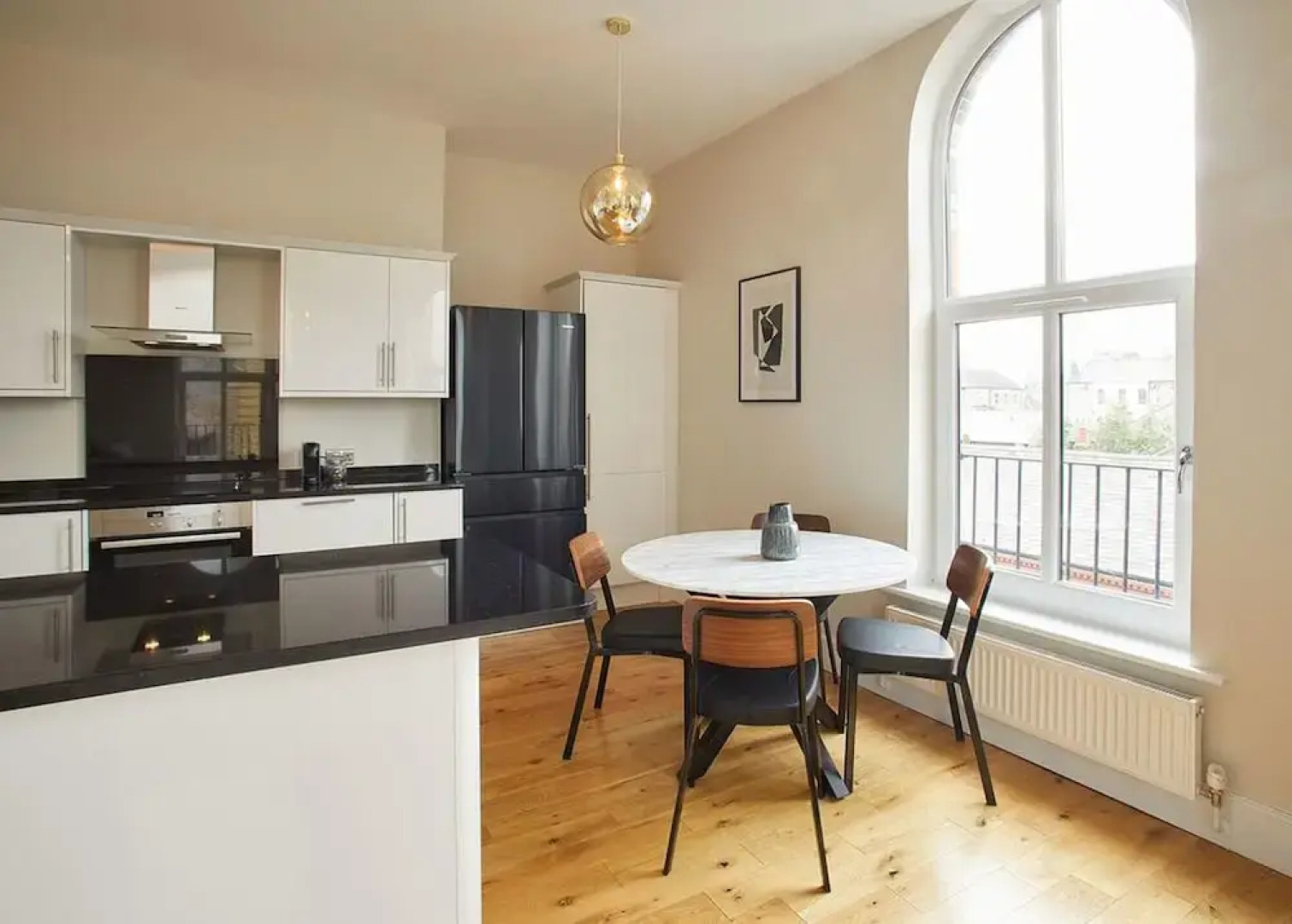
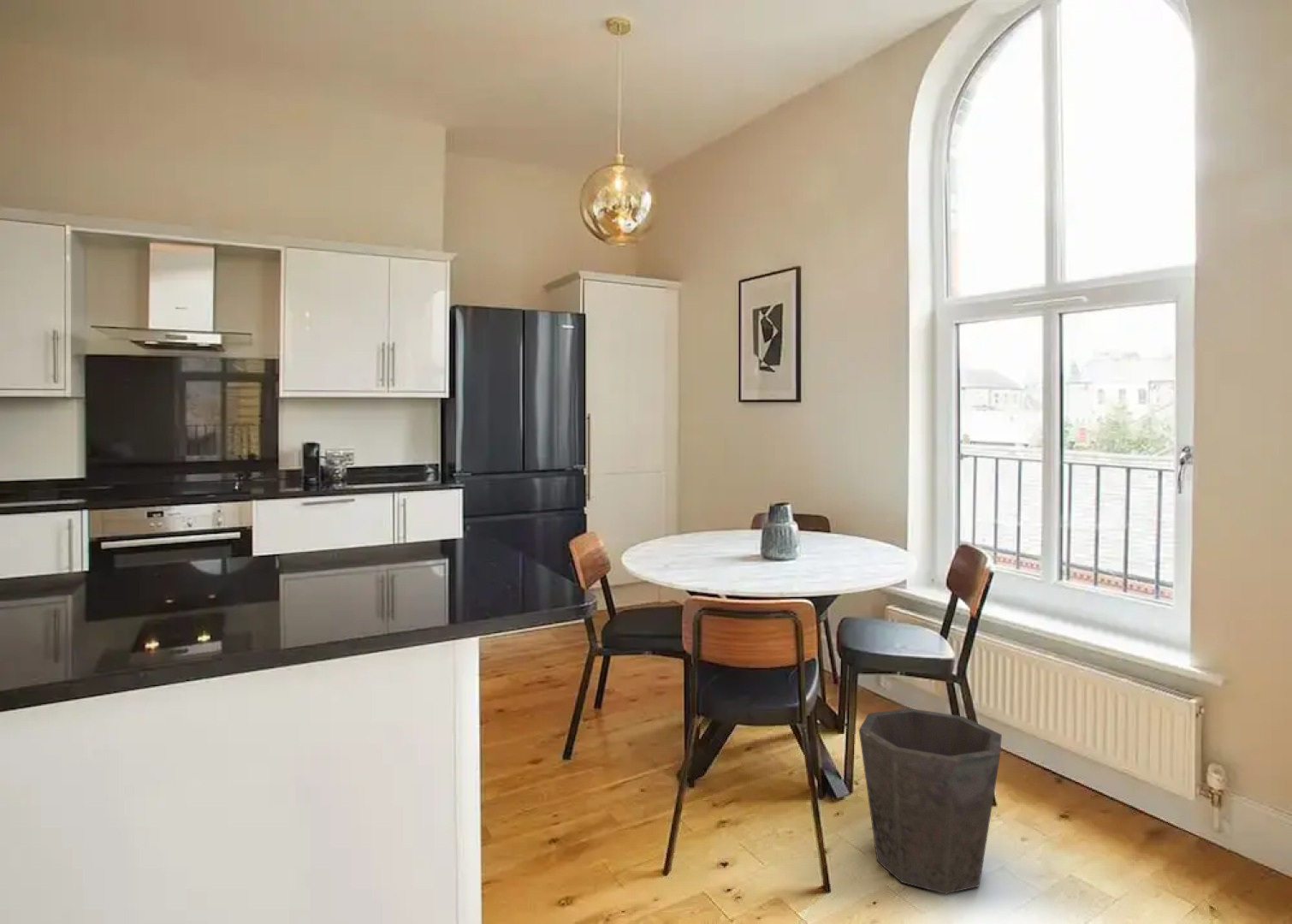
+ waste bin (929, 797)
